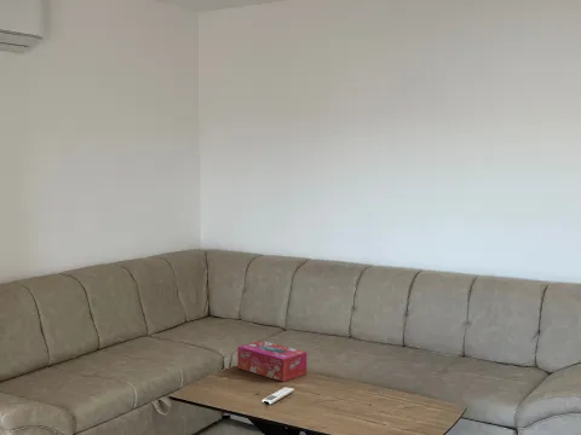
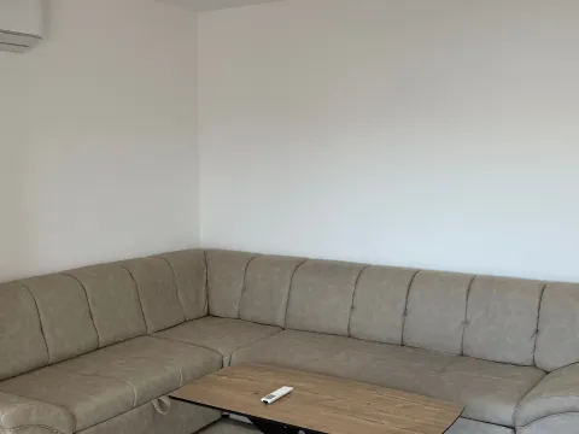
- tissue box (271, 360)
